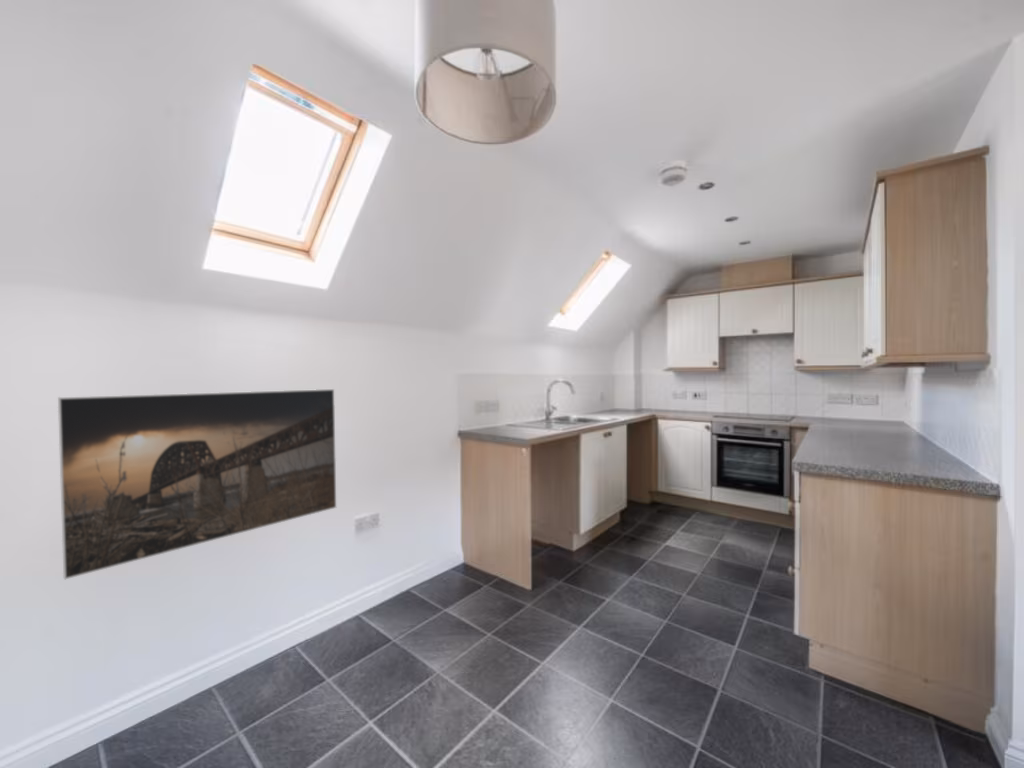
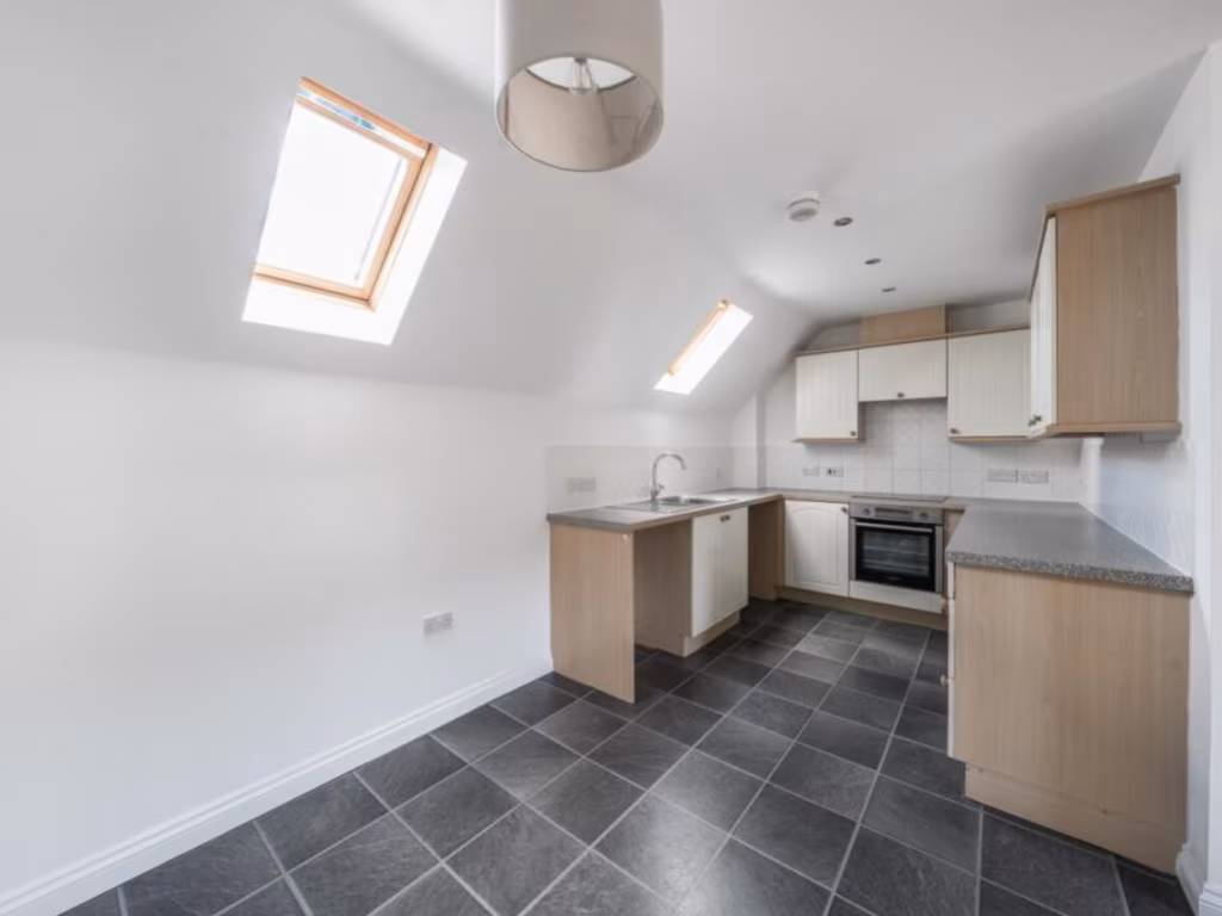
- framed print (226, 464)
